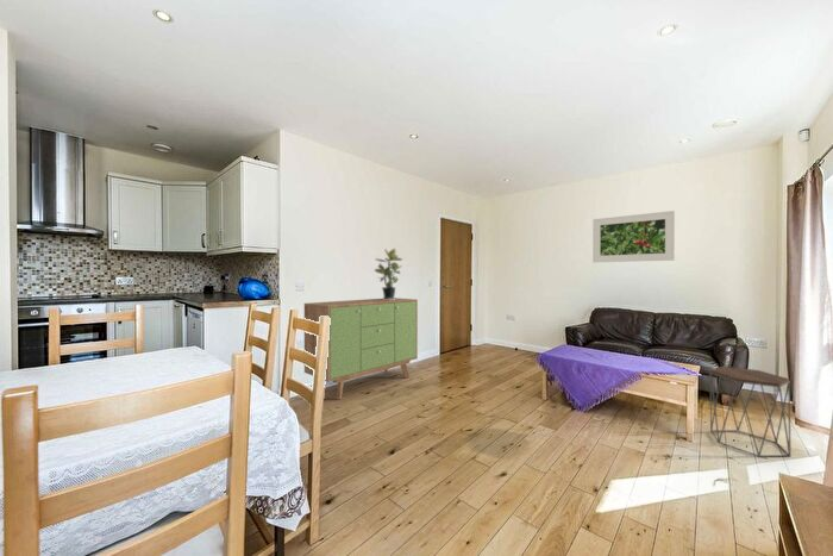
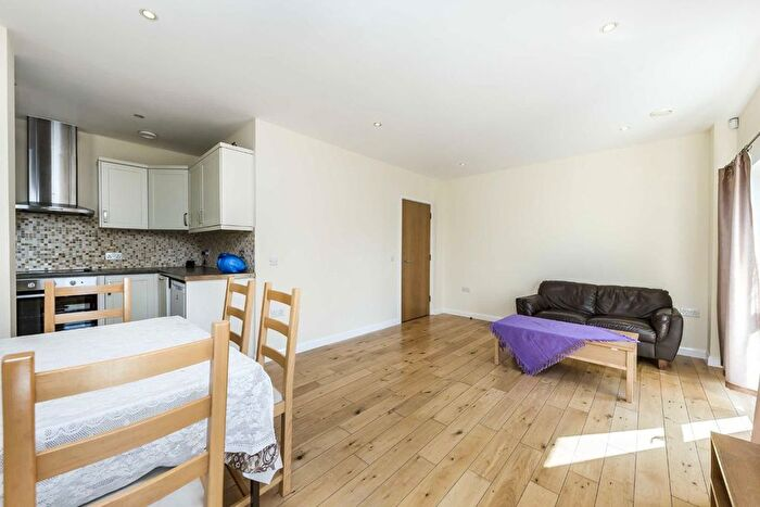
- side table (746, 407)
- potted plant (389, 274)
- sideboard (365, 342)
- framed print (631, 238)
